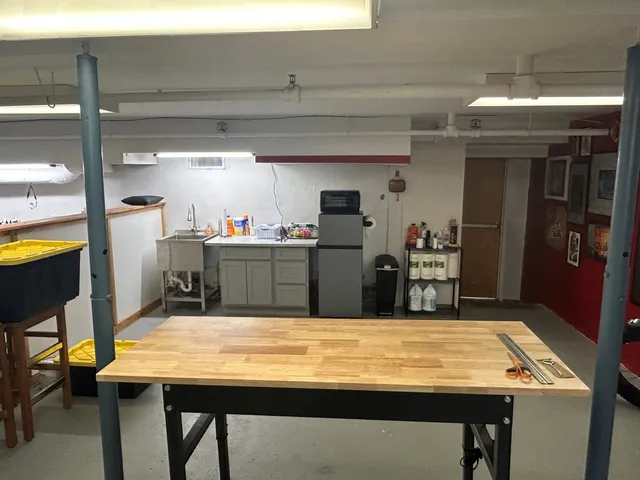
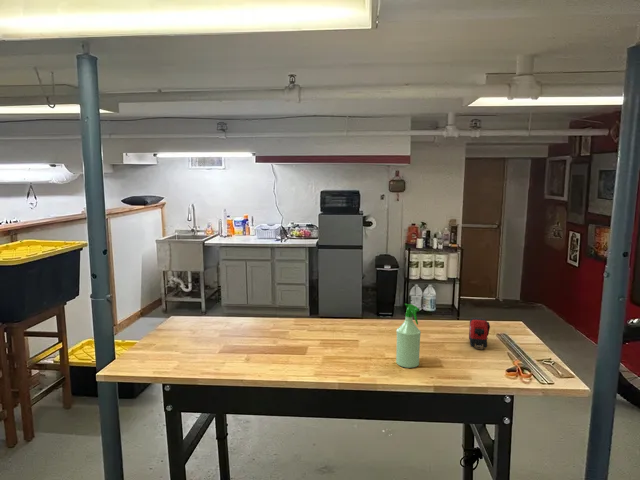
+ spray bottle (408, 333)
+ tape measure (479, 331)
